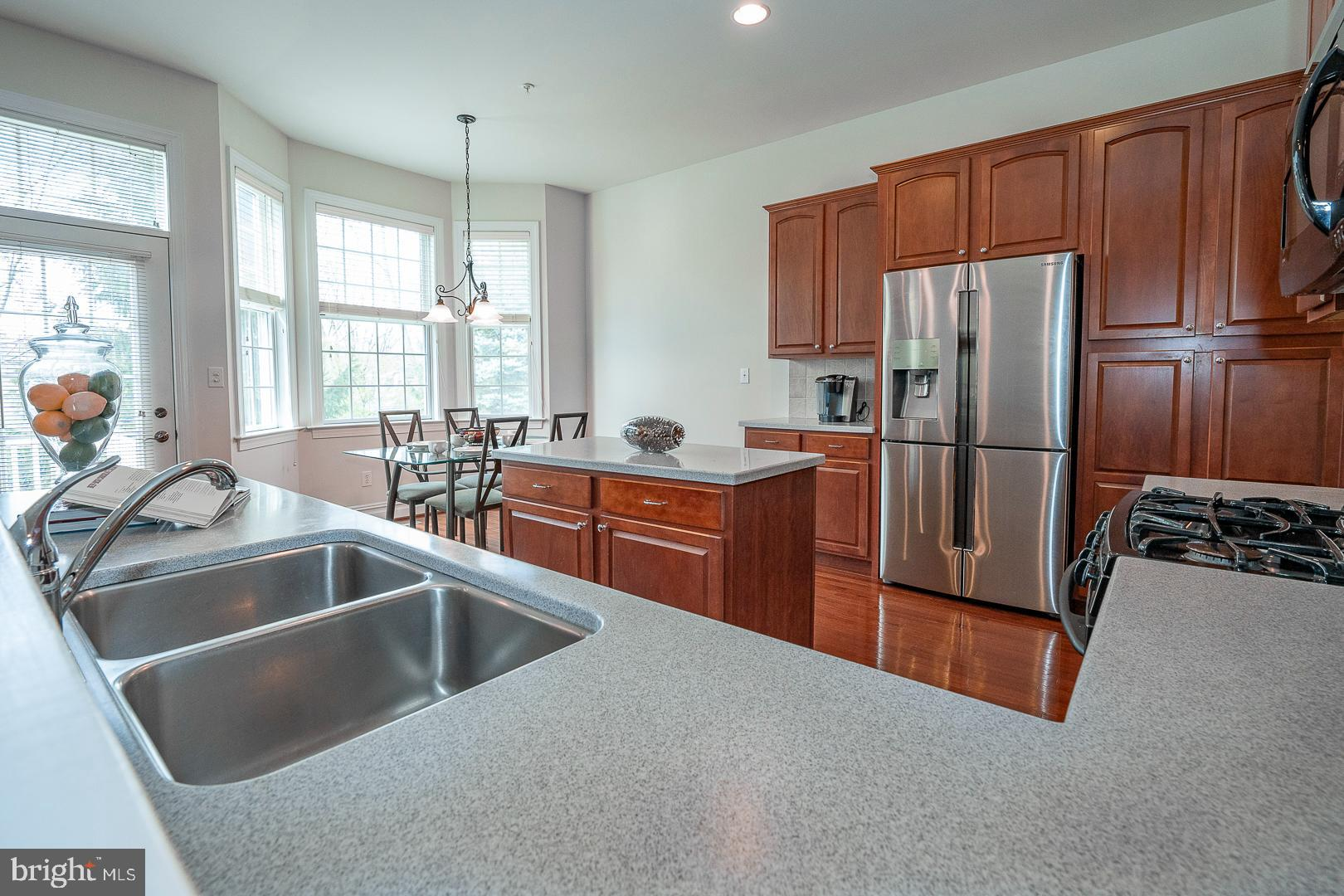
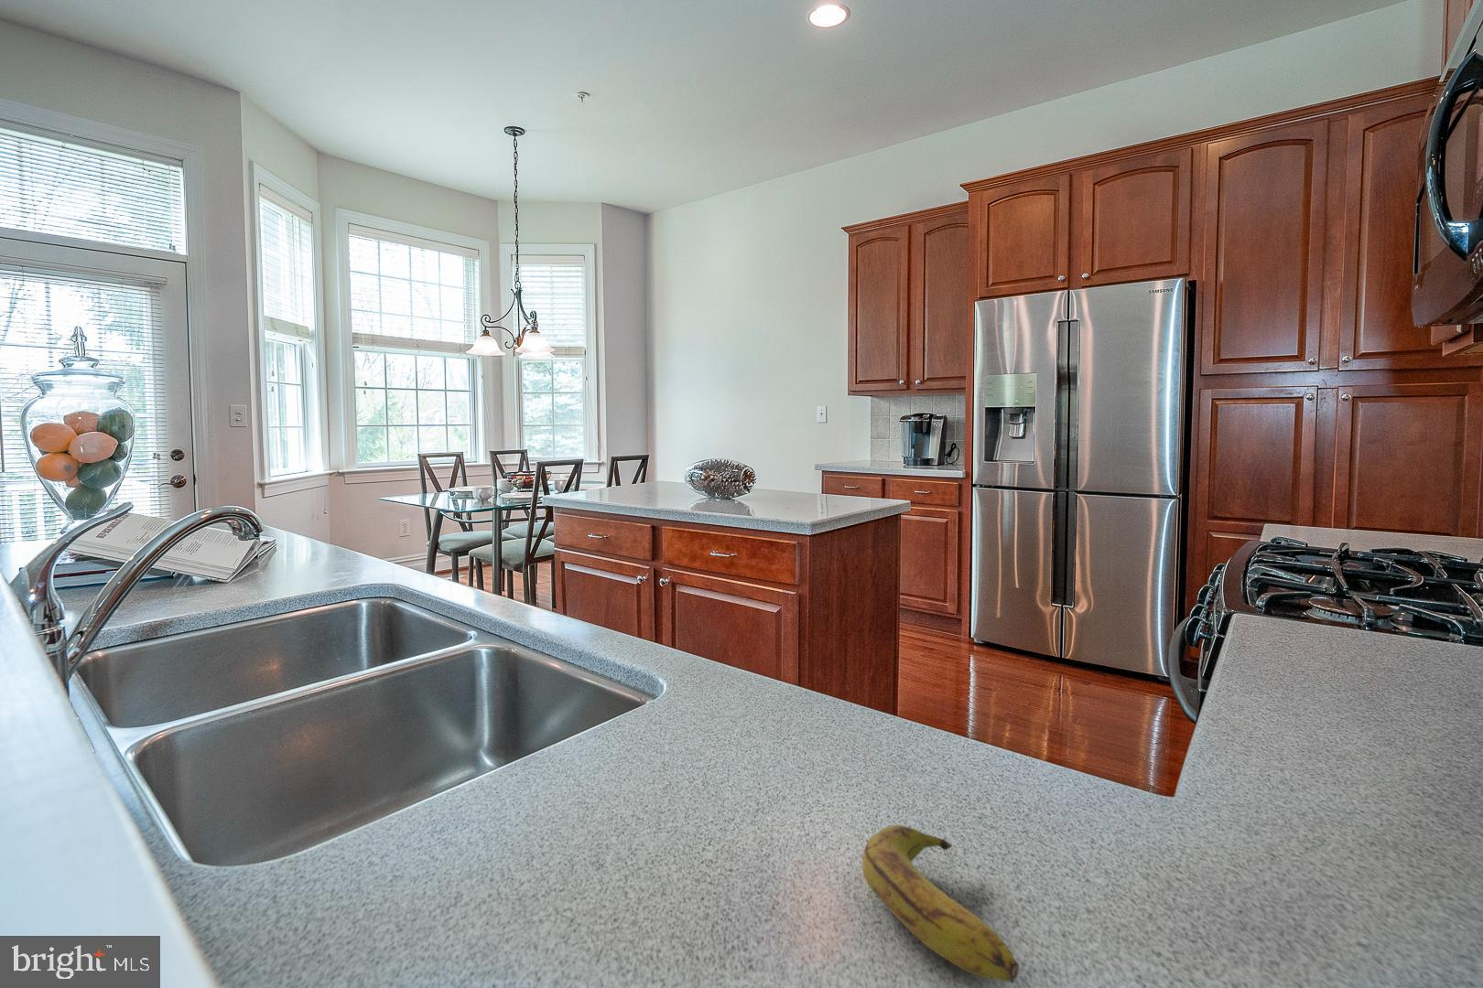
+ banana (939, 893)
